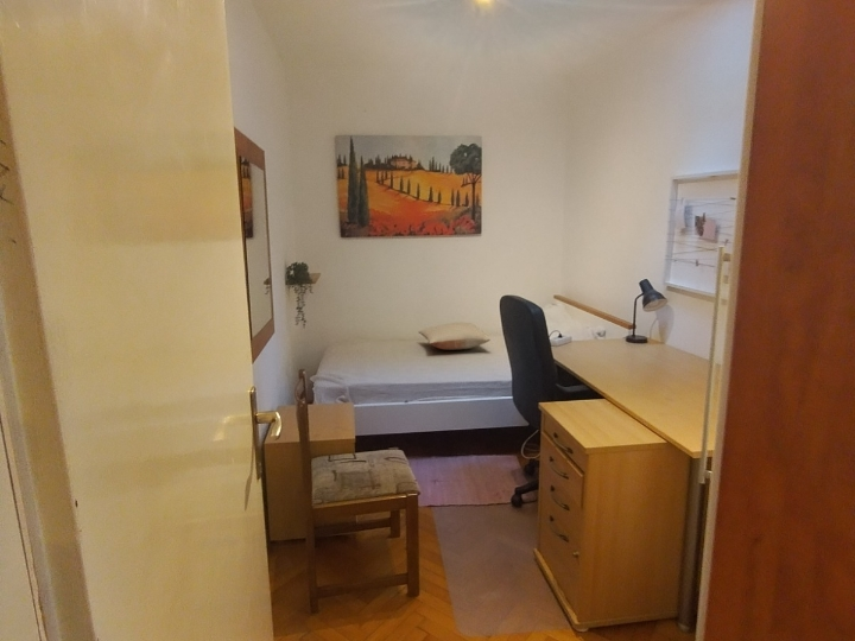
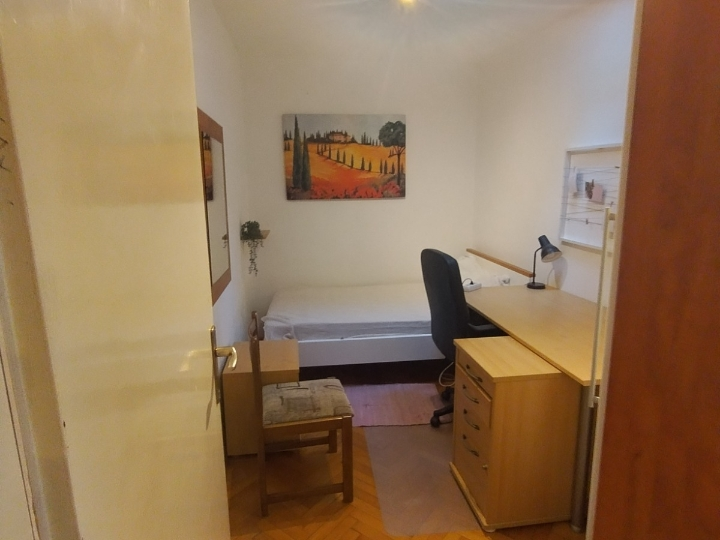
- pillow (452, 336)
